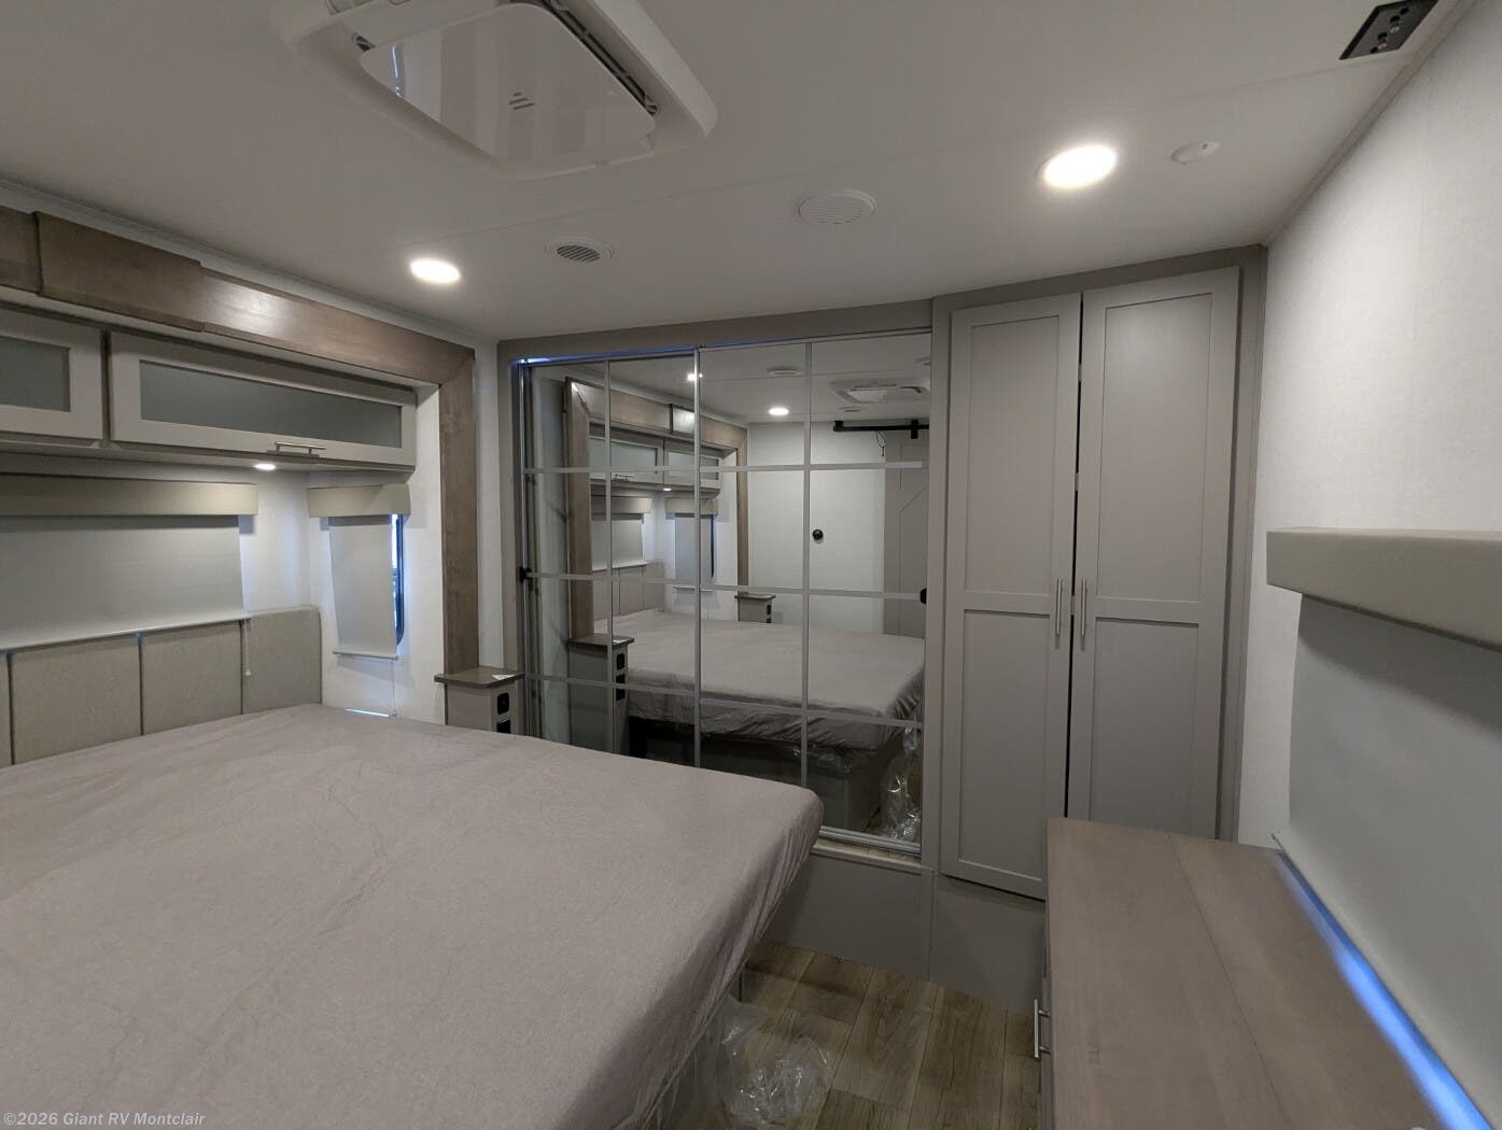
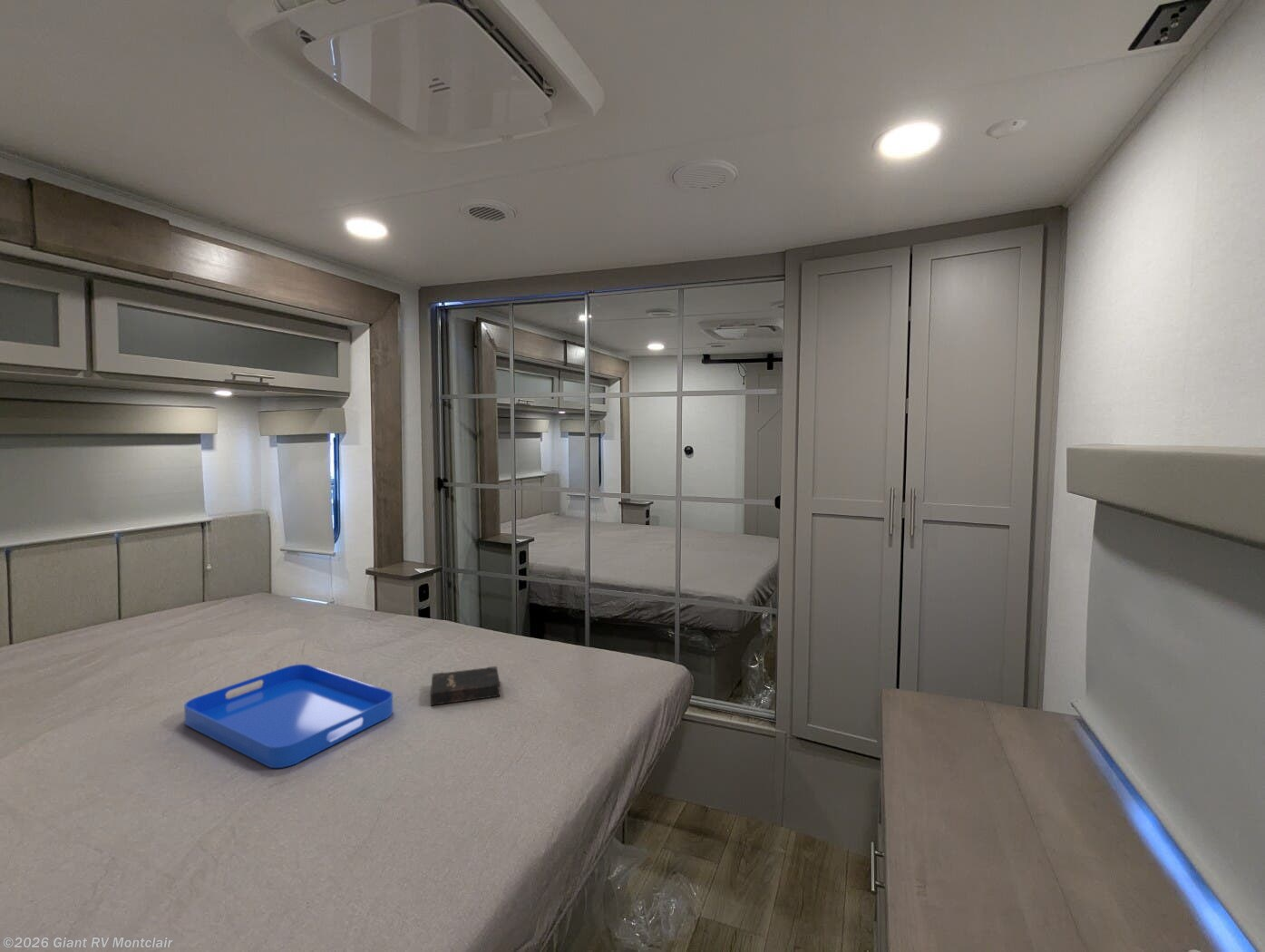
+ serving tray (291, 707)
+ hardback book (465, 685)
